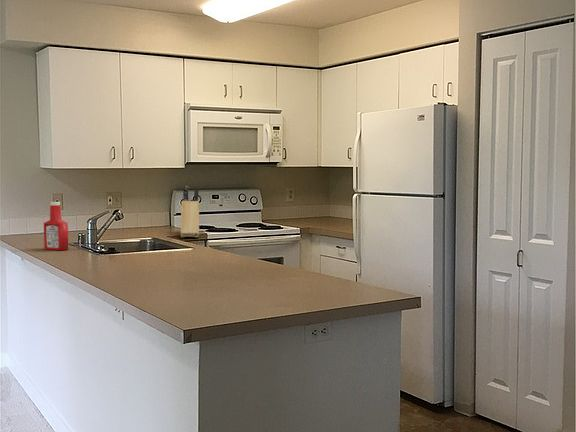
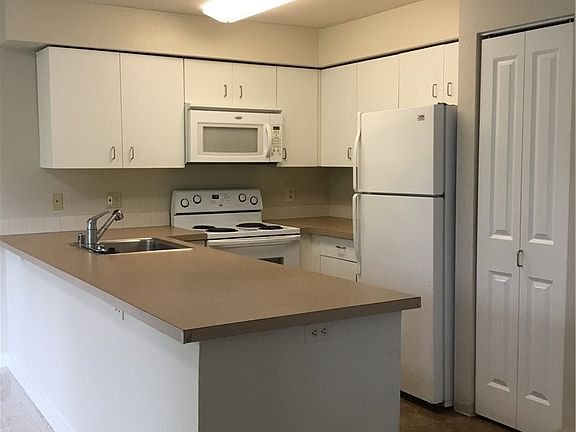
- knife block (190, 211)
- soap bottle (55, 225)
